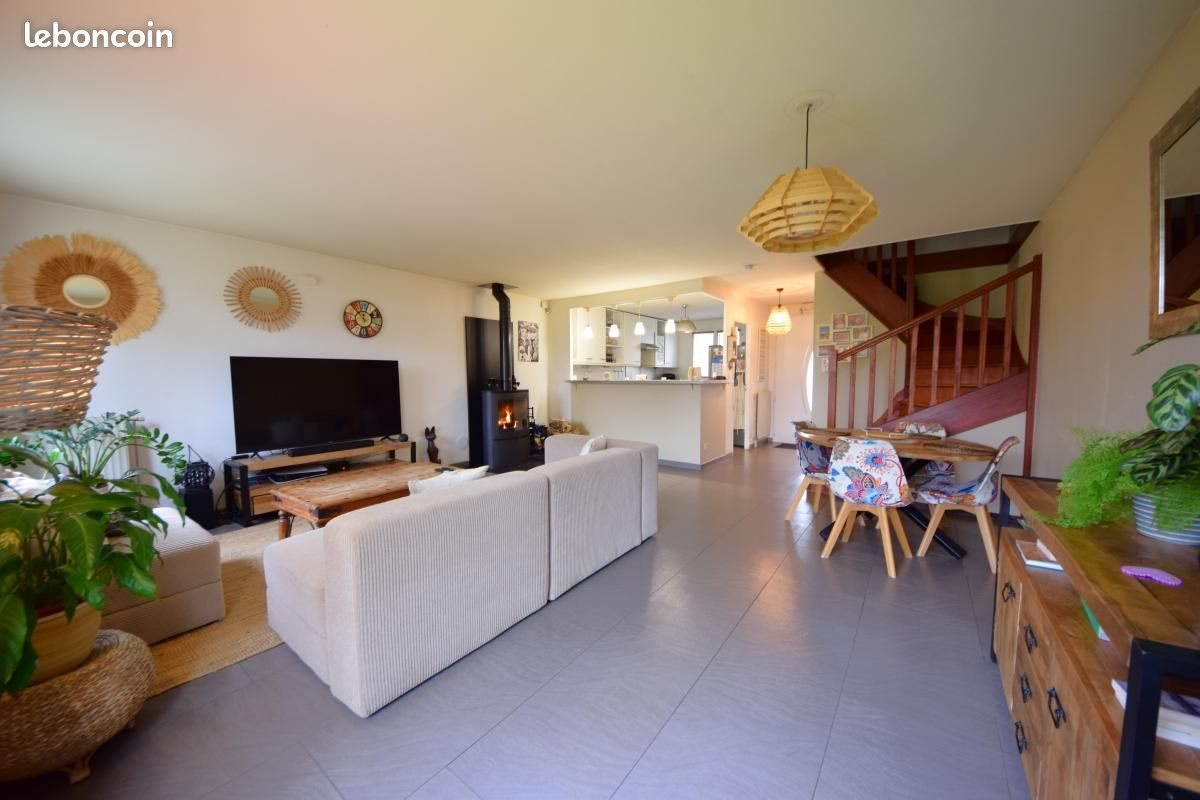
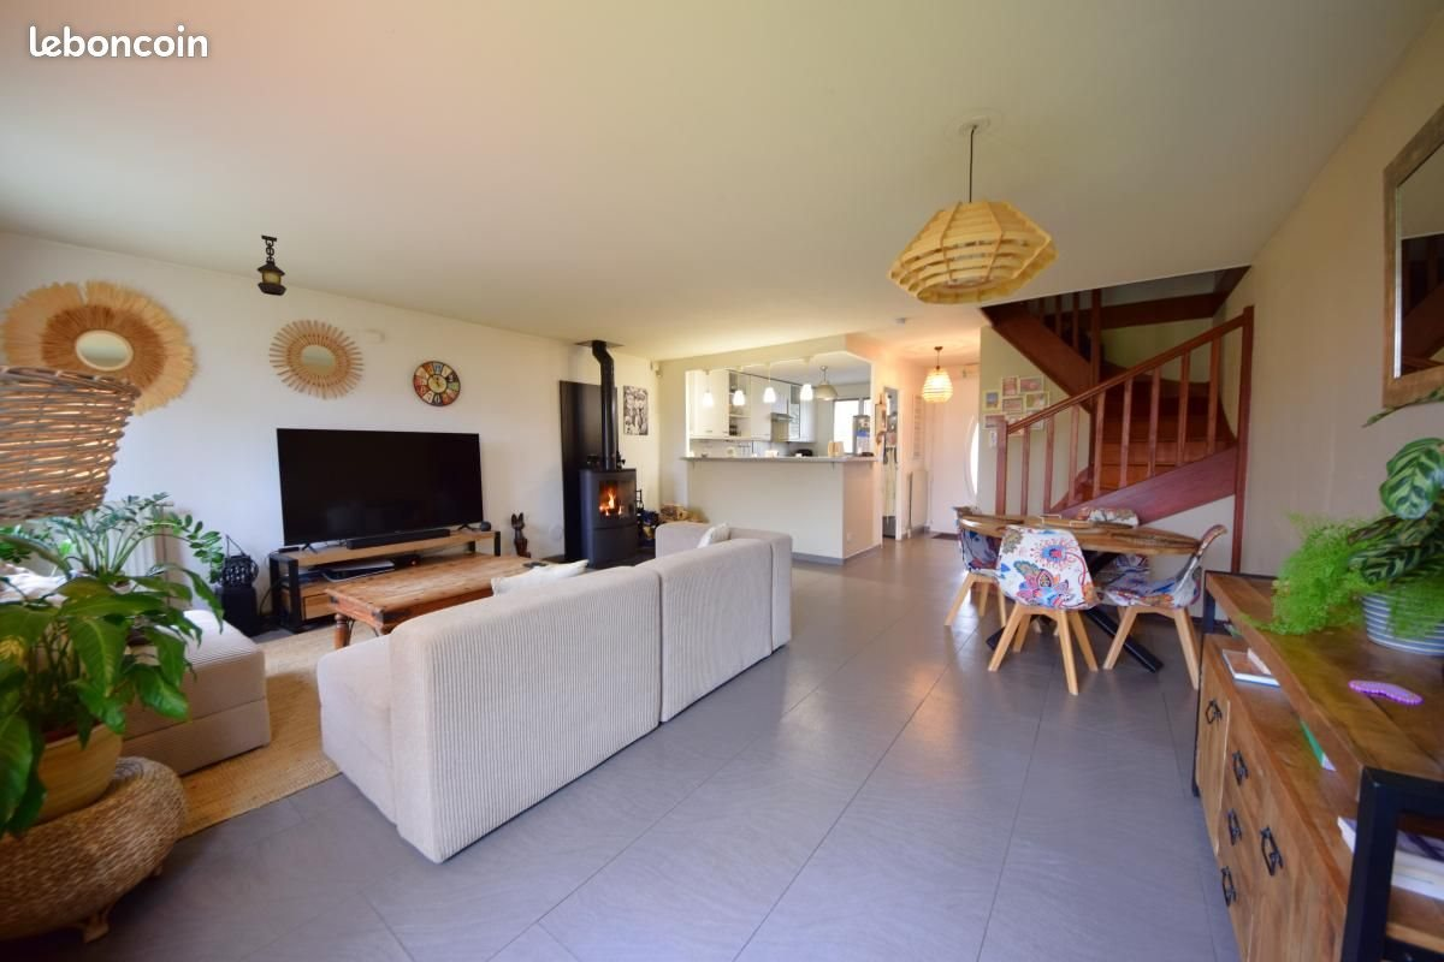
+ hanging lantern (271, 265)
